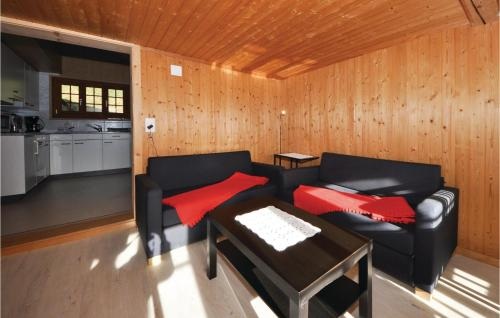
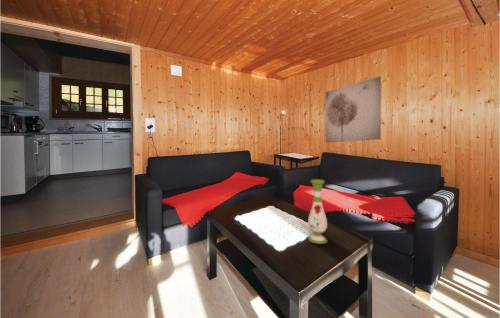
+ vase (317, 210)
+ wall art (350, 113)
